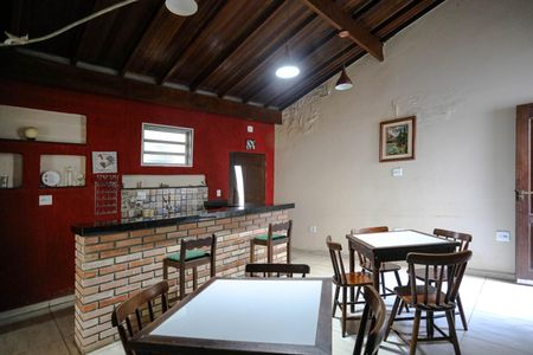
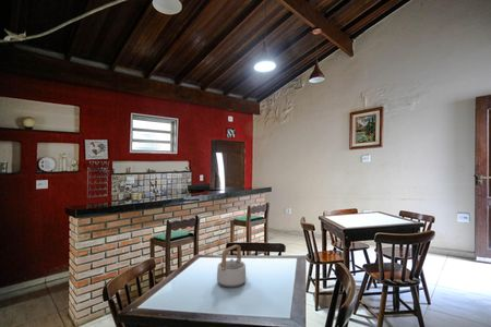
+ teapot (232, 264)
